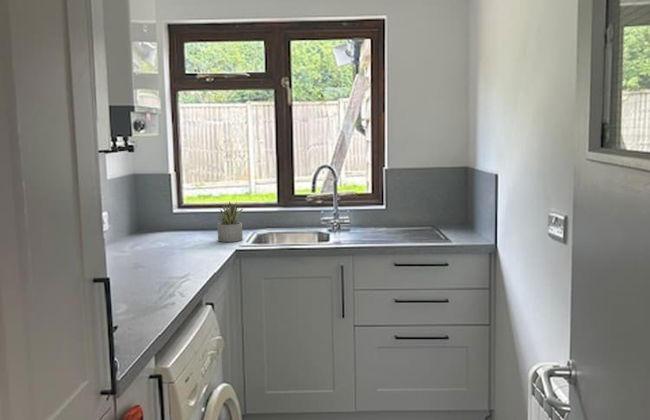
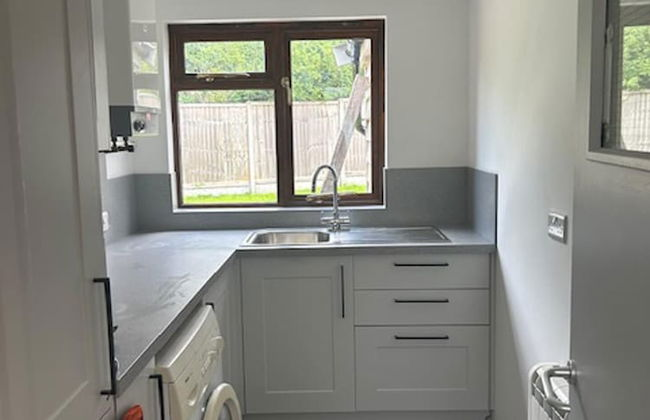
- succulent plant (229, 220)
